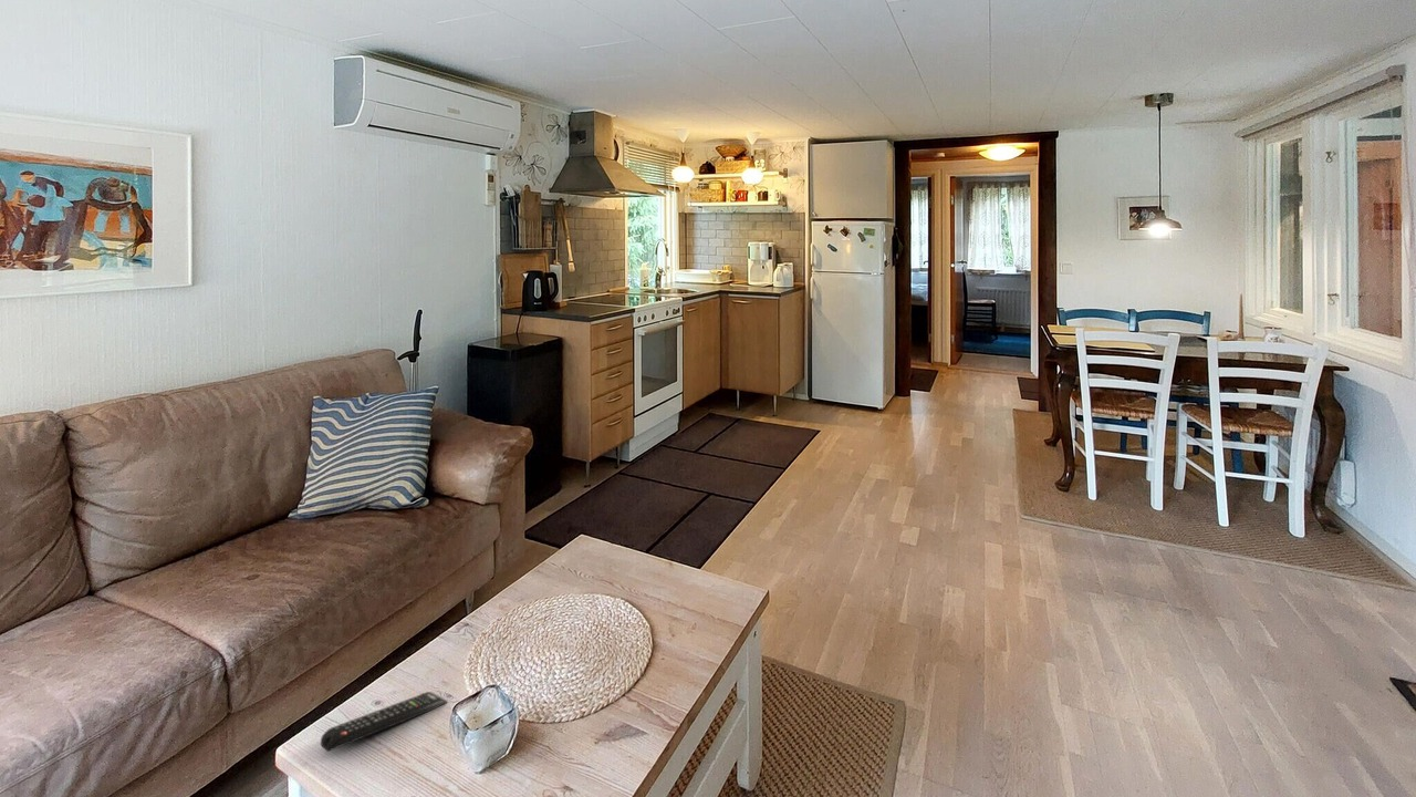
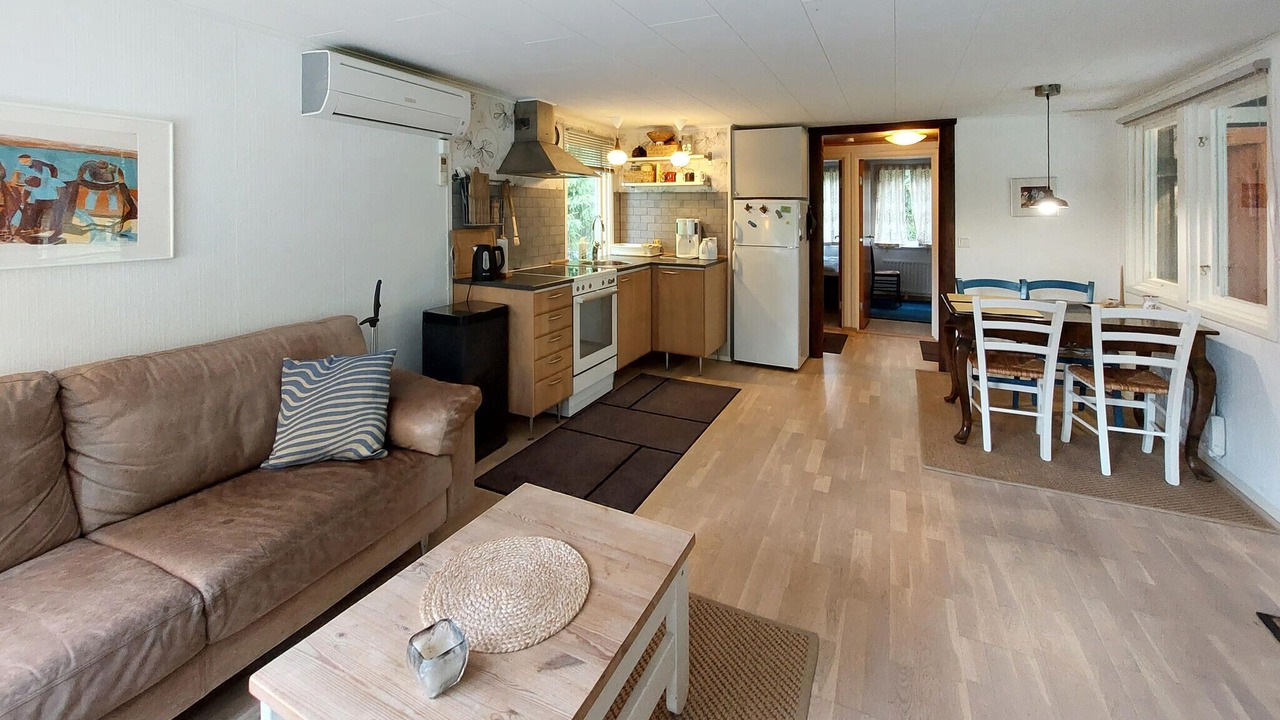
- remote control (387, 718)
